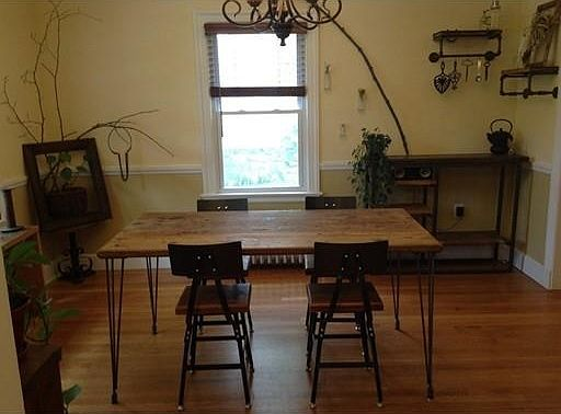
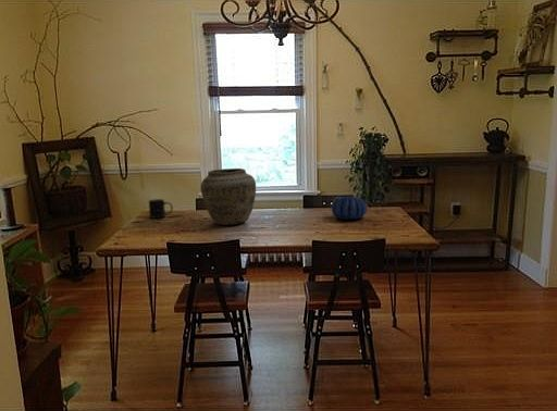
+ mug (160, 208)
+ decorative bowl (348, 207)
+ vase (228, 196)
